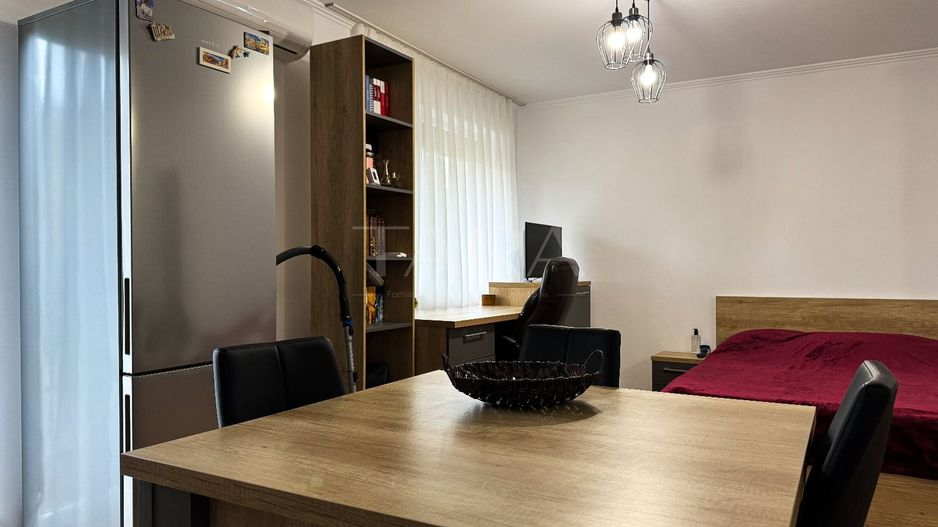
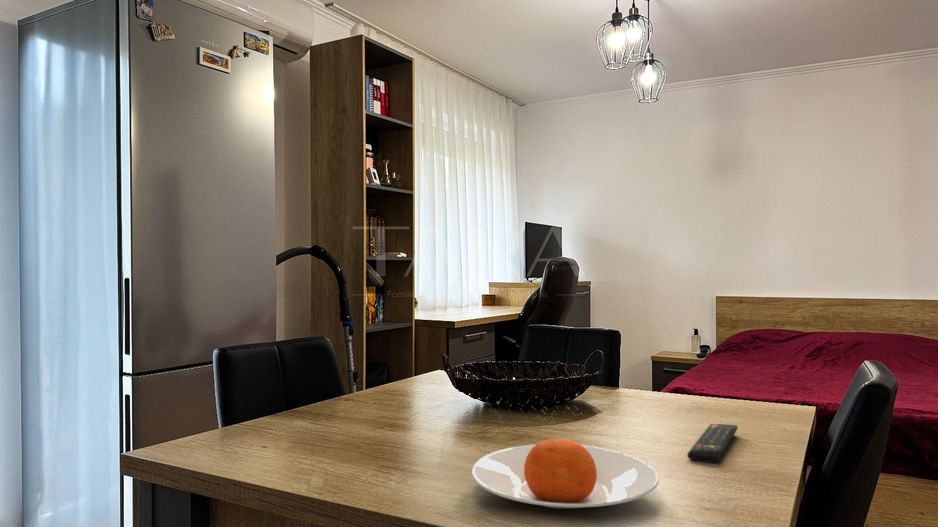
+ remote control (714, 441)
+ plate (563, 464)
